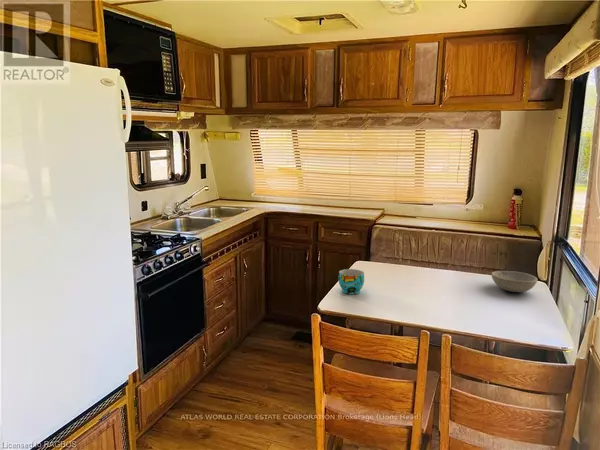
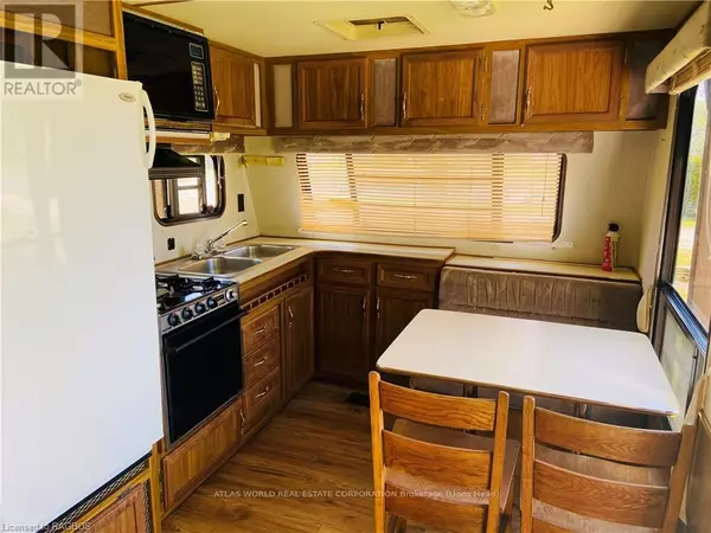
- cup (351, 281)
- bowl (513, 282)
